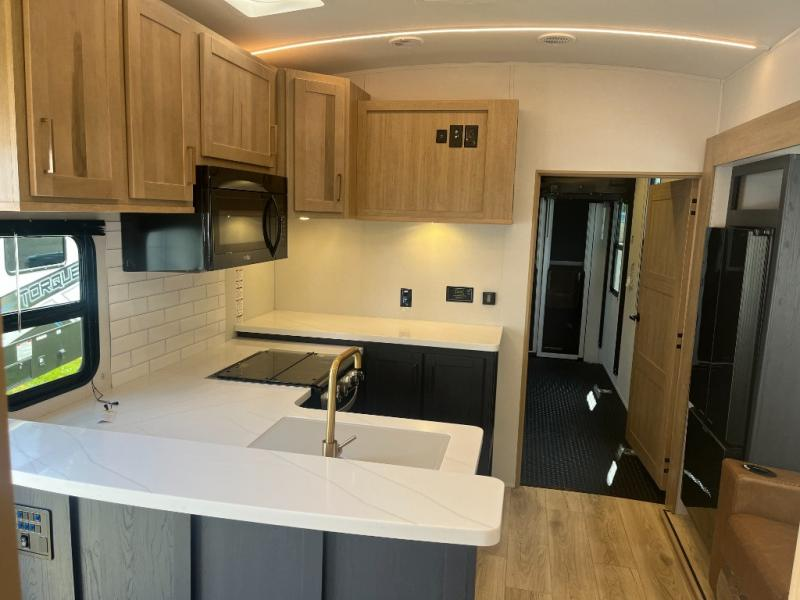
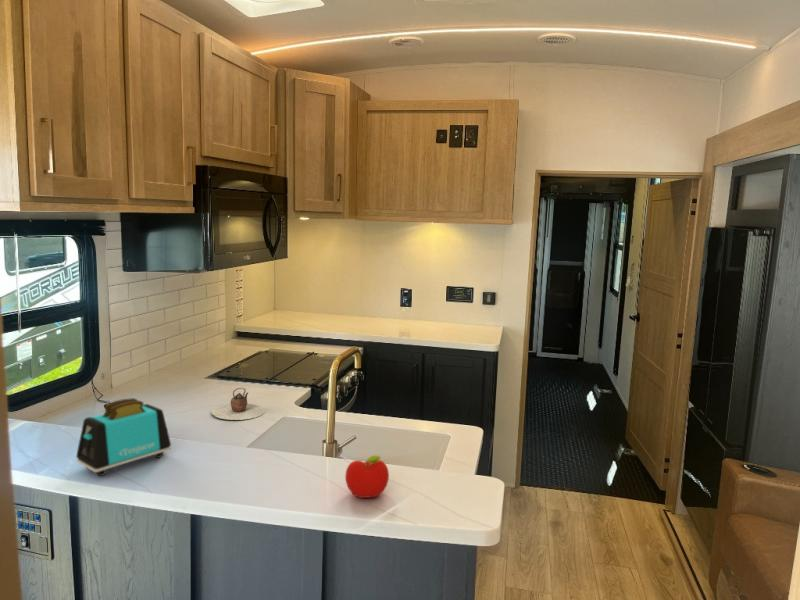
+ fruit (367, 475)
+ teapot (238, 400)
+ toaster (124, 432)
